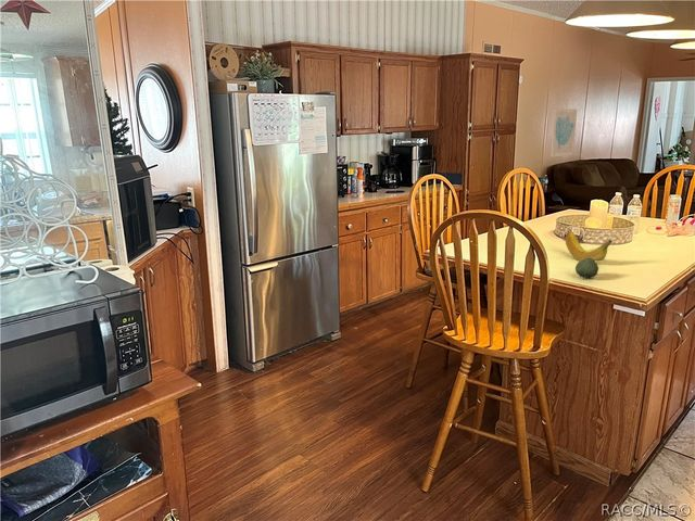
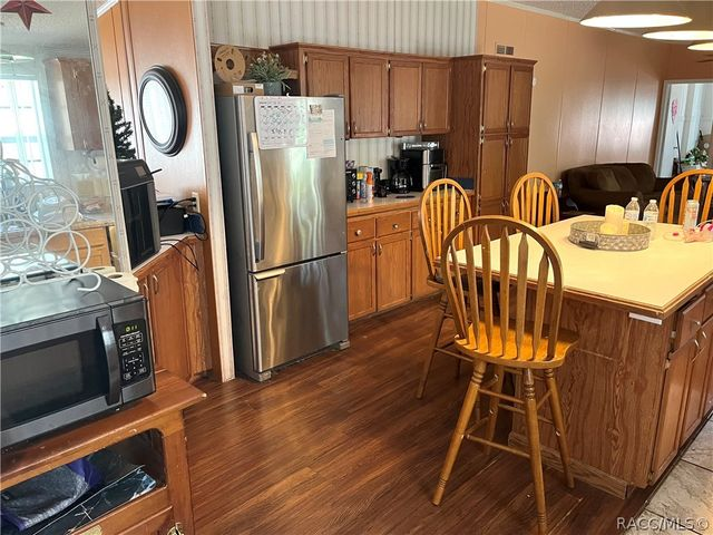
- fruit (584, 250)
- fruit (586, 267)
- wall art (564, 132)
